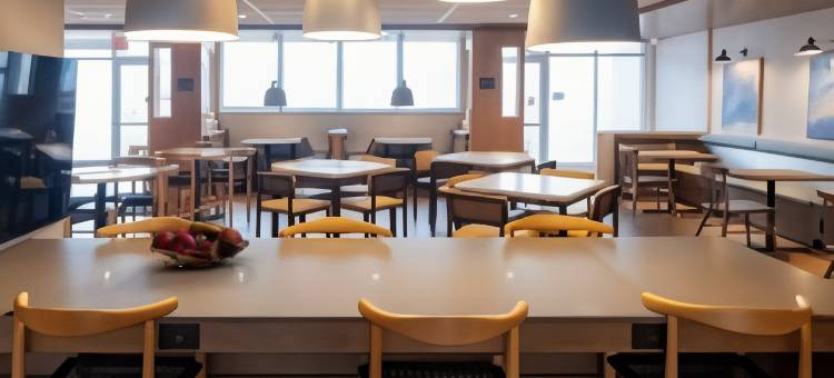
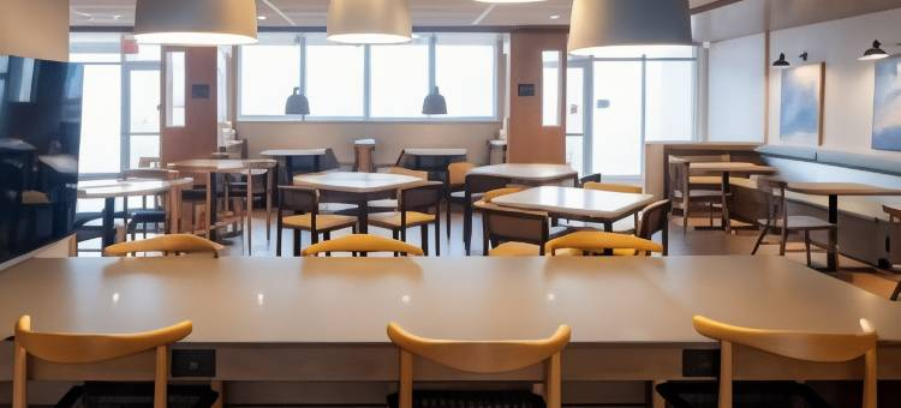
- fruit basket (200, 242)
